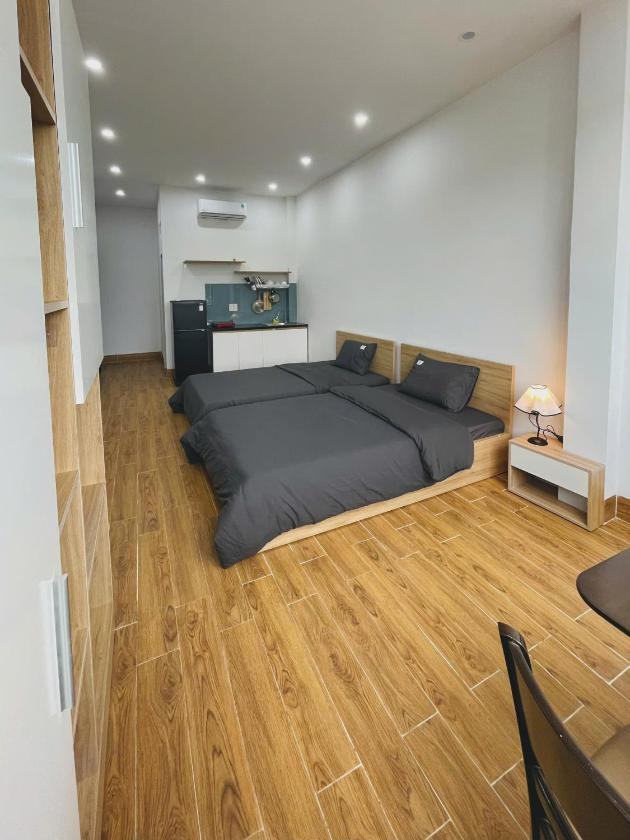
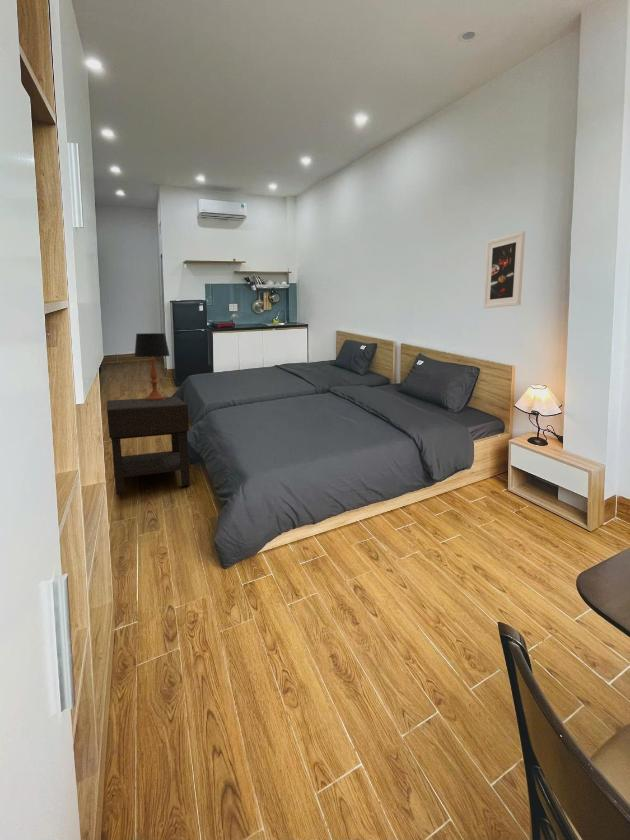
+ table lamp (153, 366)
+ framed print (503, 272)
+ nightstand (148, 436)
